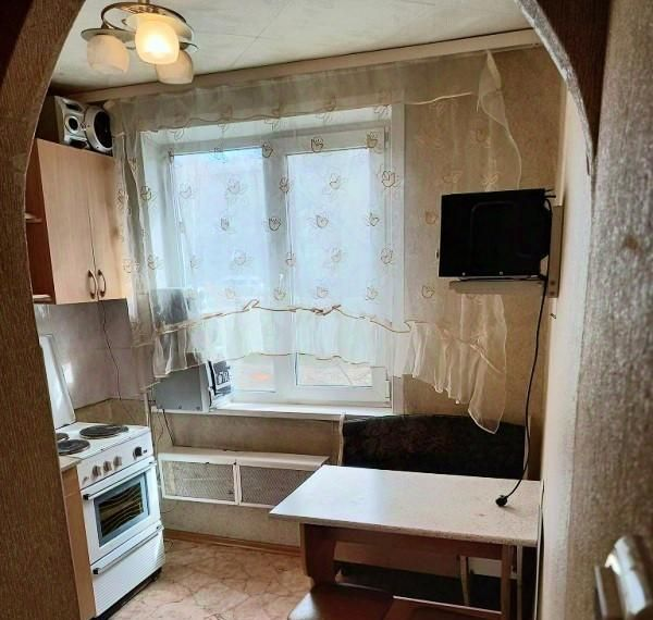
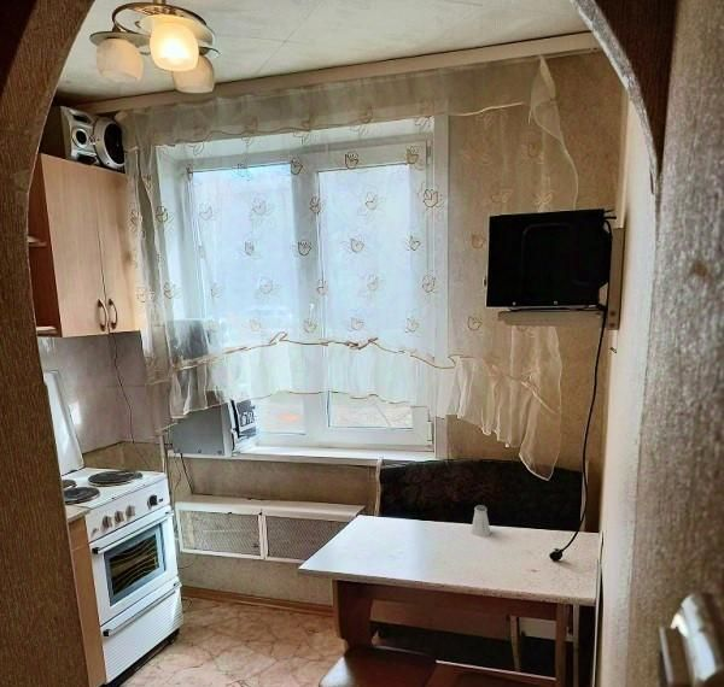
+ saltshaker (480, 519)
